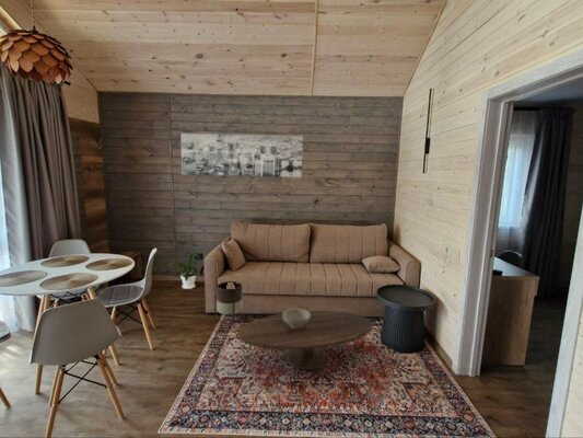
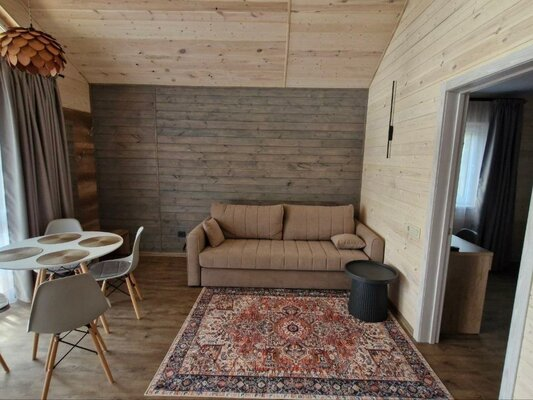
- planter (228, 303)
- decorative bowl (295, 319)
- coffee table (306, 342)
- wall art (242, 155)
- house plant (186, 268)
